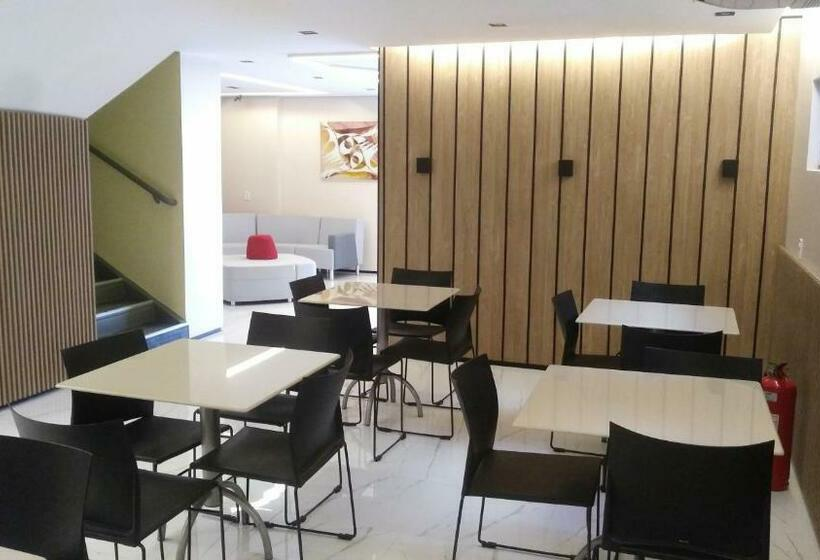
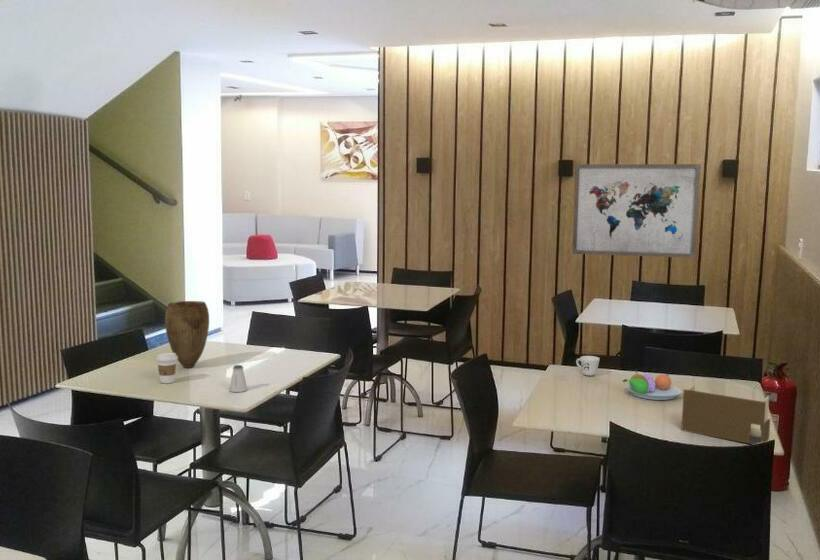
+ saltshaker (238, 377)
+ coffee cup (167, 368)
+ mug (586, 365)
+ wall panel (725, 413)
+ fruit bowl (651, 383)
+ wall art (634, 210)
+ vase (187, 334)
